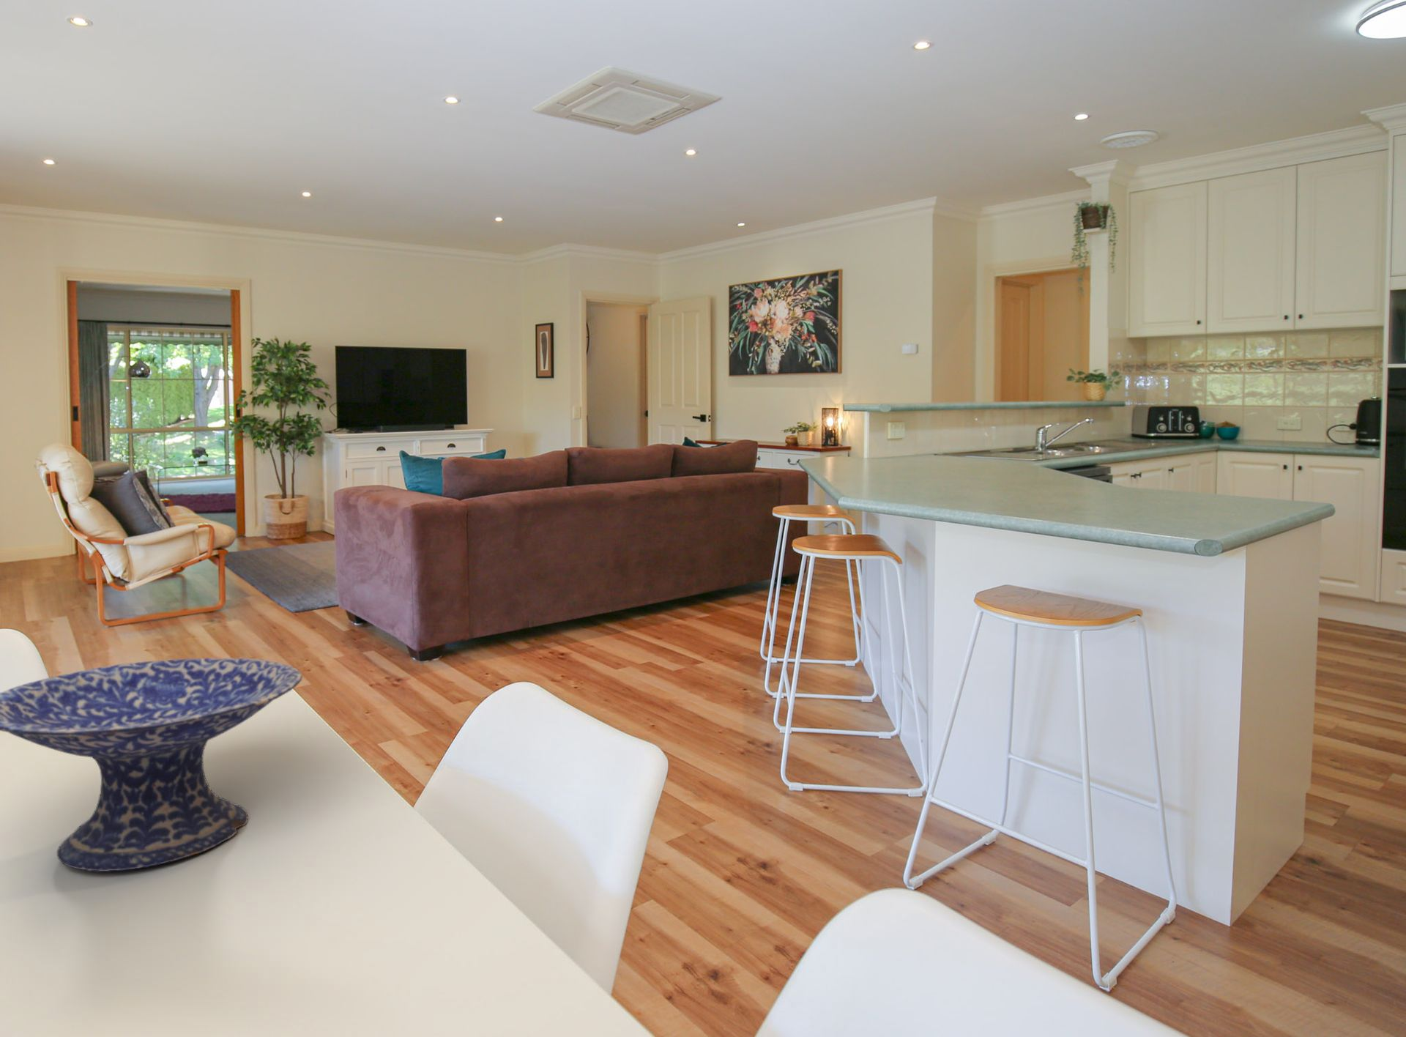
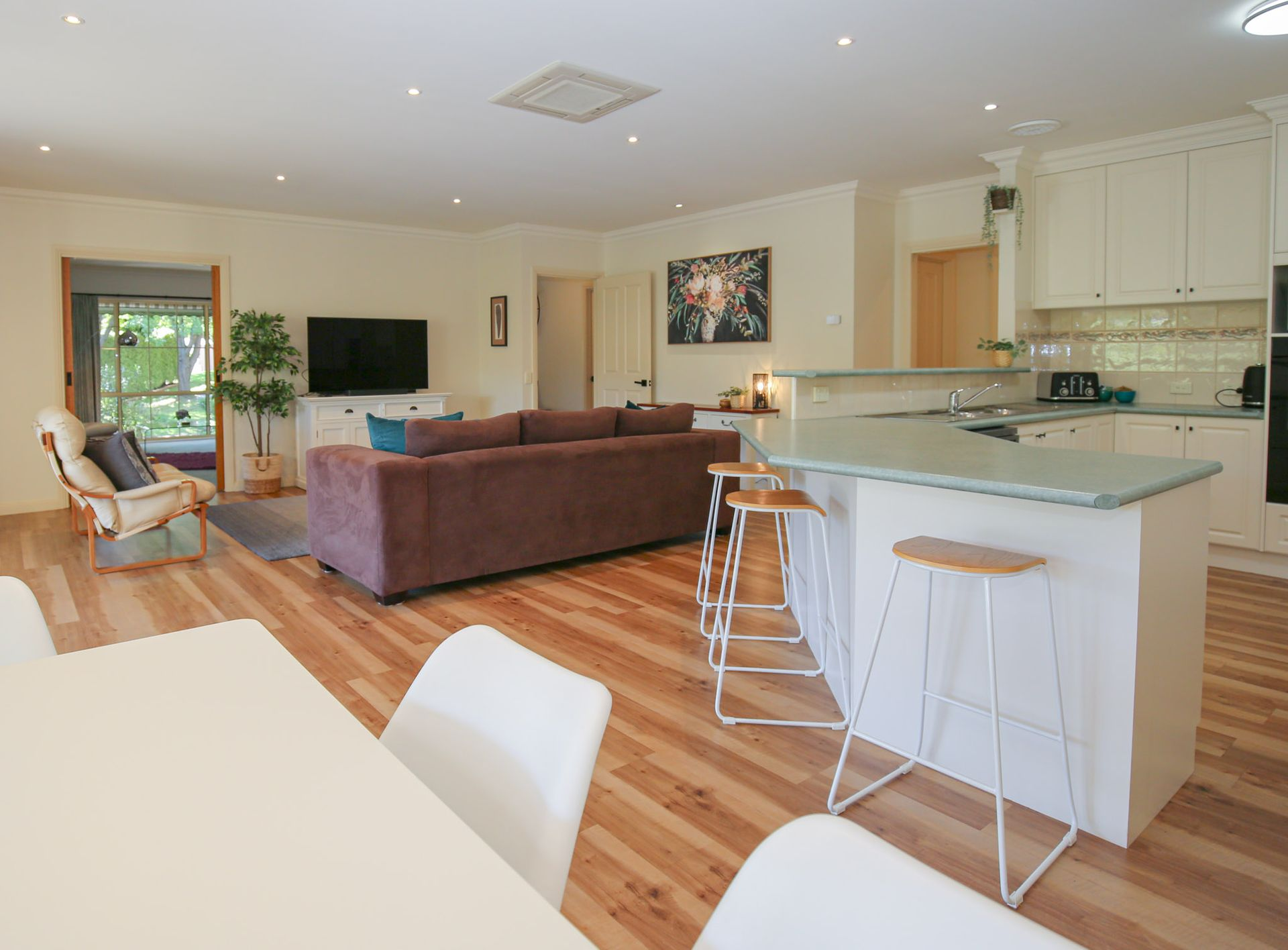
- decorative bowl (153, 761)
